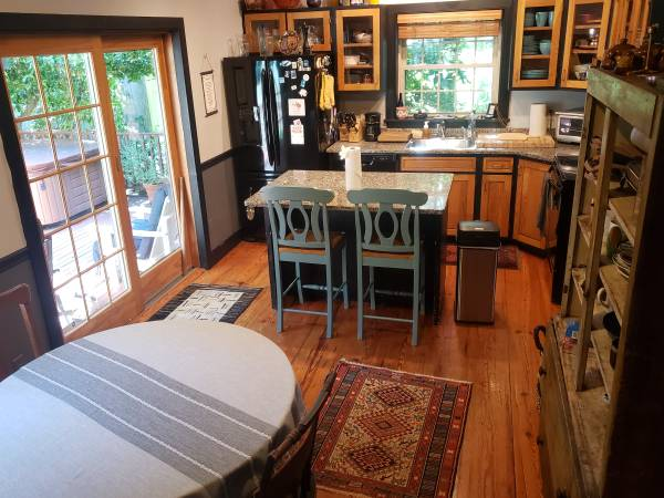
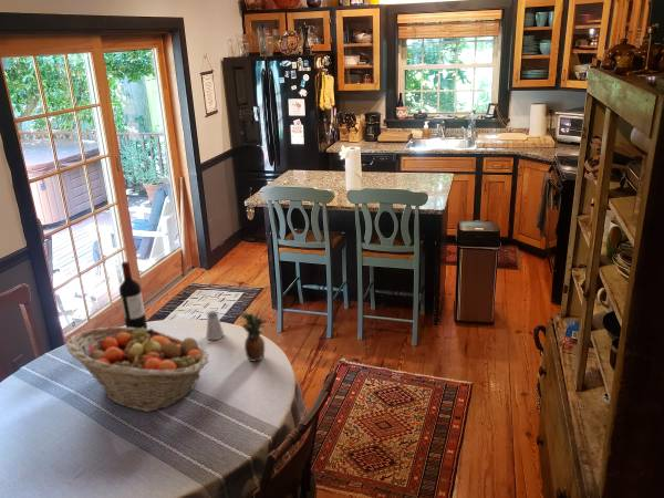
+ saltshaker (214, 324)
+ fruit (253, 333)
+ wine bottle (131, 297)
+ fruit basket (141, 359)
